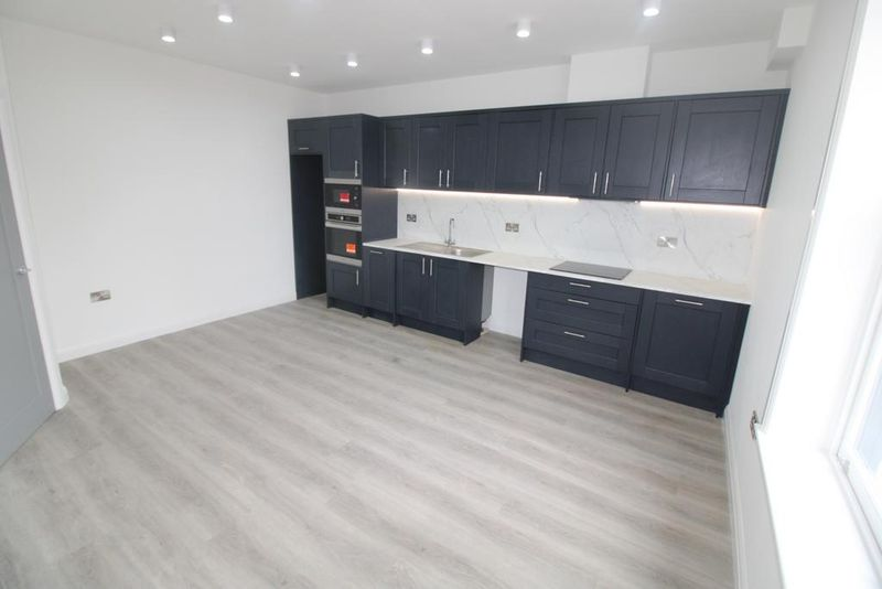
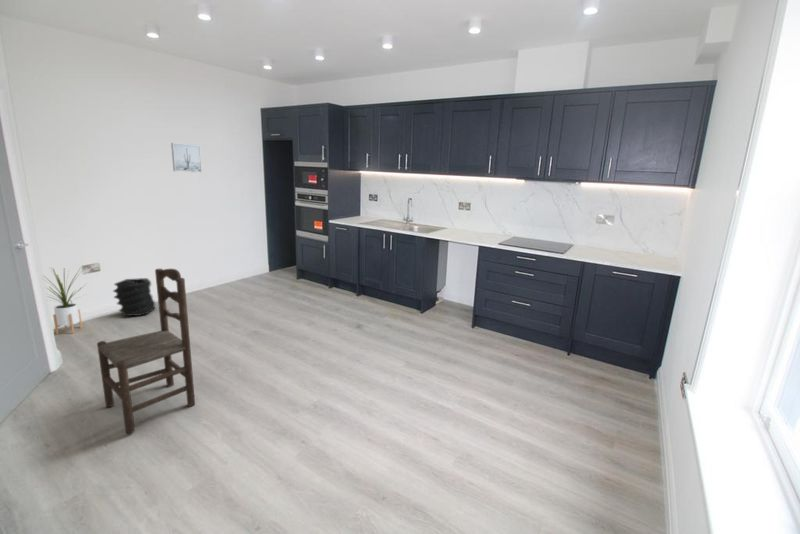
+ dining chair (146, 342)
+ wall art (187, 158)
+ basket (134, 297)
+ house plant (64, 297)
